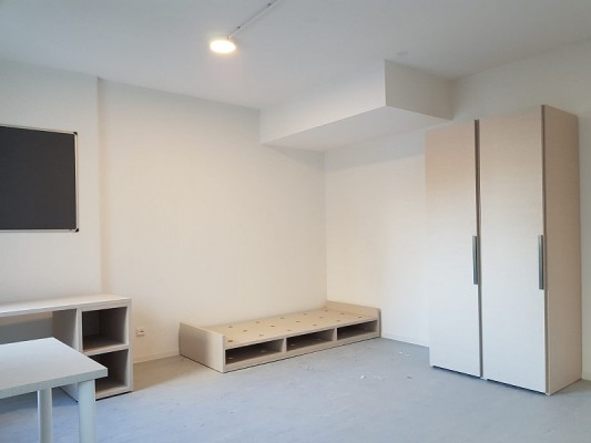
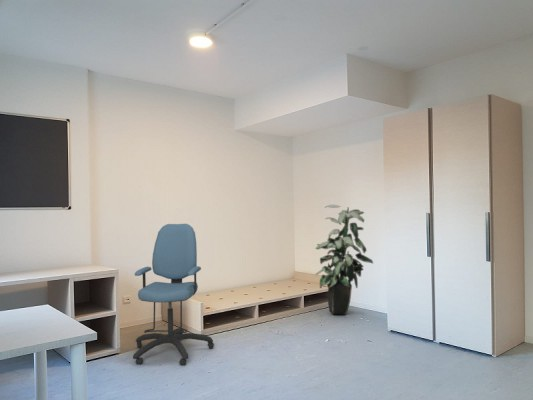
+ indoor plant (340, 258)
+ office chair (171, 288)
